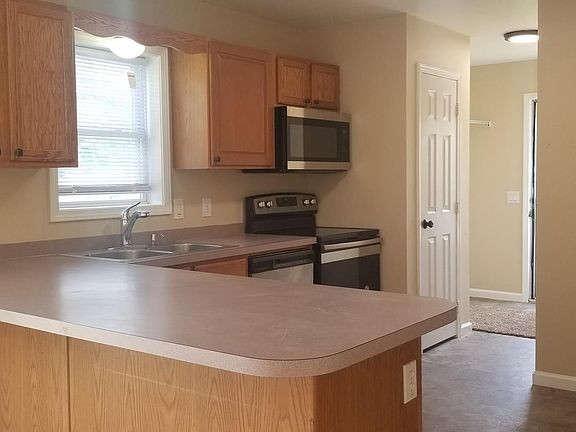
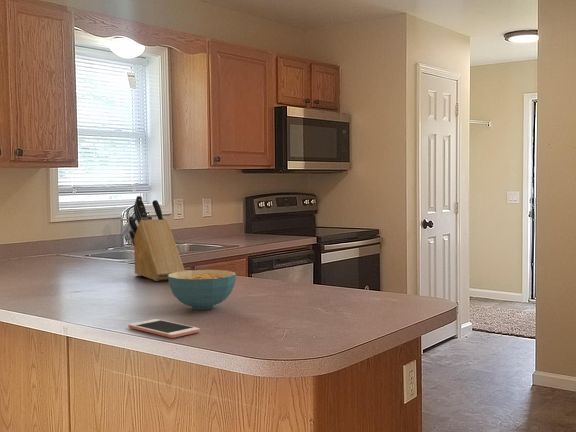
+ cereal bowl (202, 290)
+ cell phone (163, 328)
+ knife block (154, 236)
